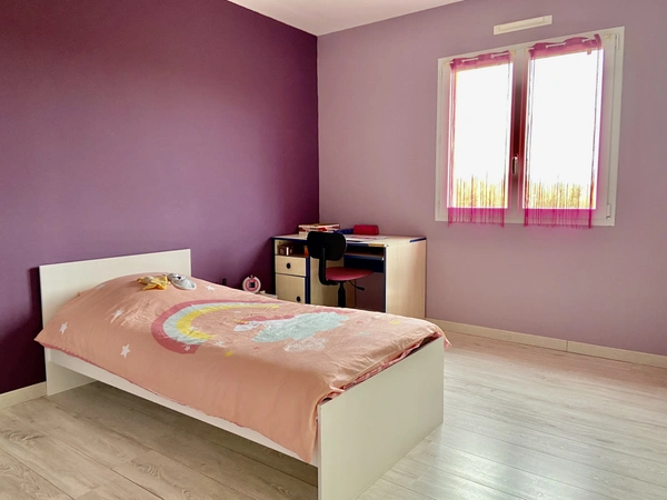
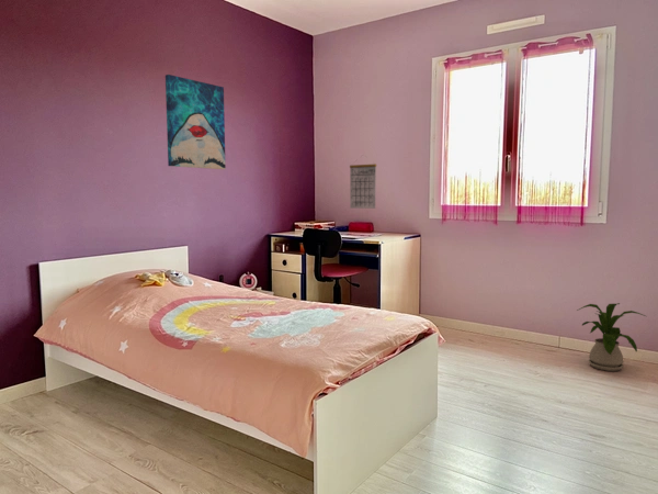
+ calendar (362, 181)
+ wall art (196, 124)
+ house plant (610, 332)
